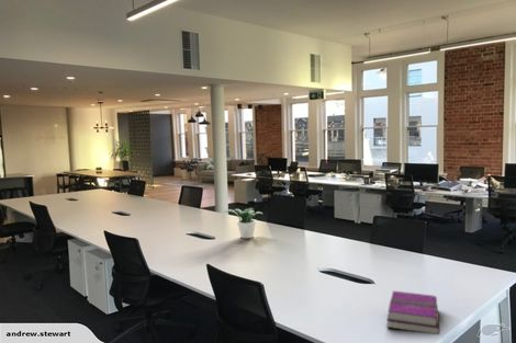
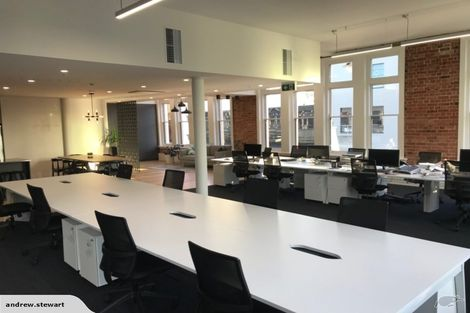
- notebook (413, 310)
- potted plant (244, 222)
